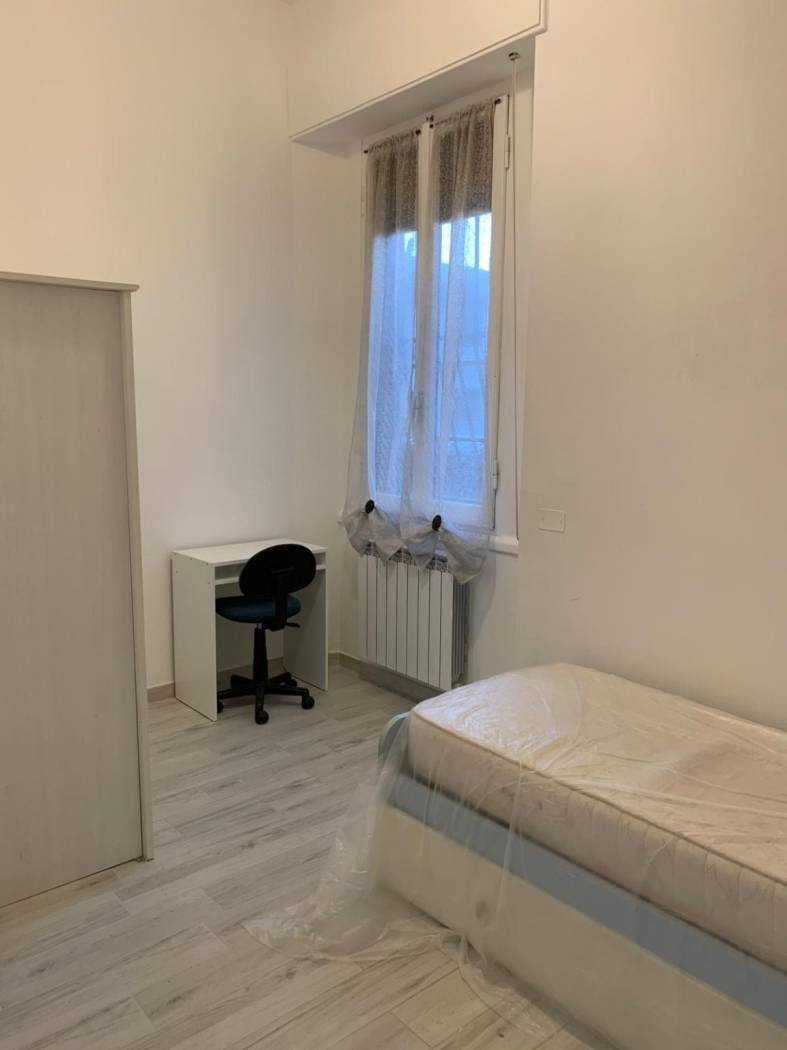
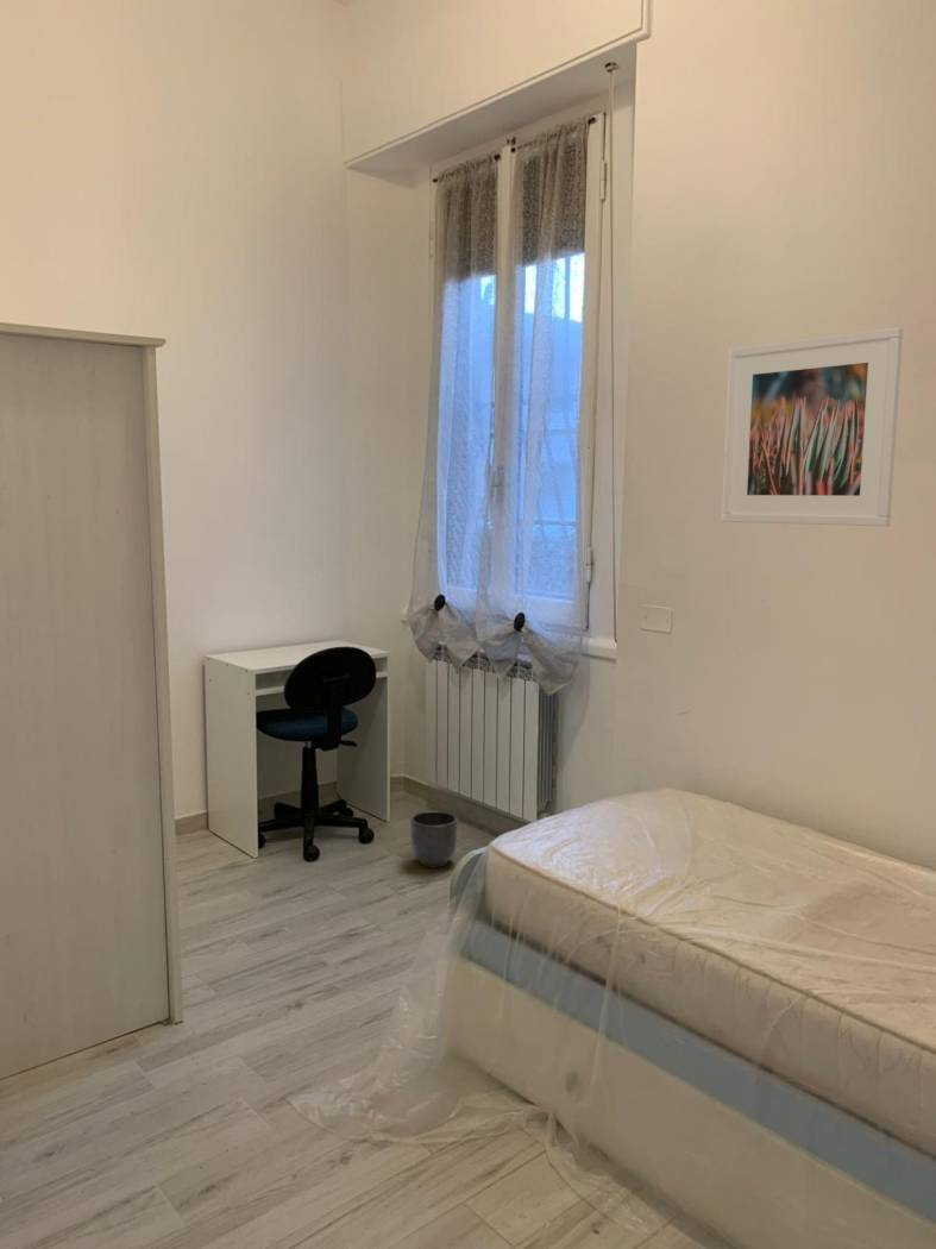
+ planter (433, 840)
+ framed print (805, 432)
